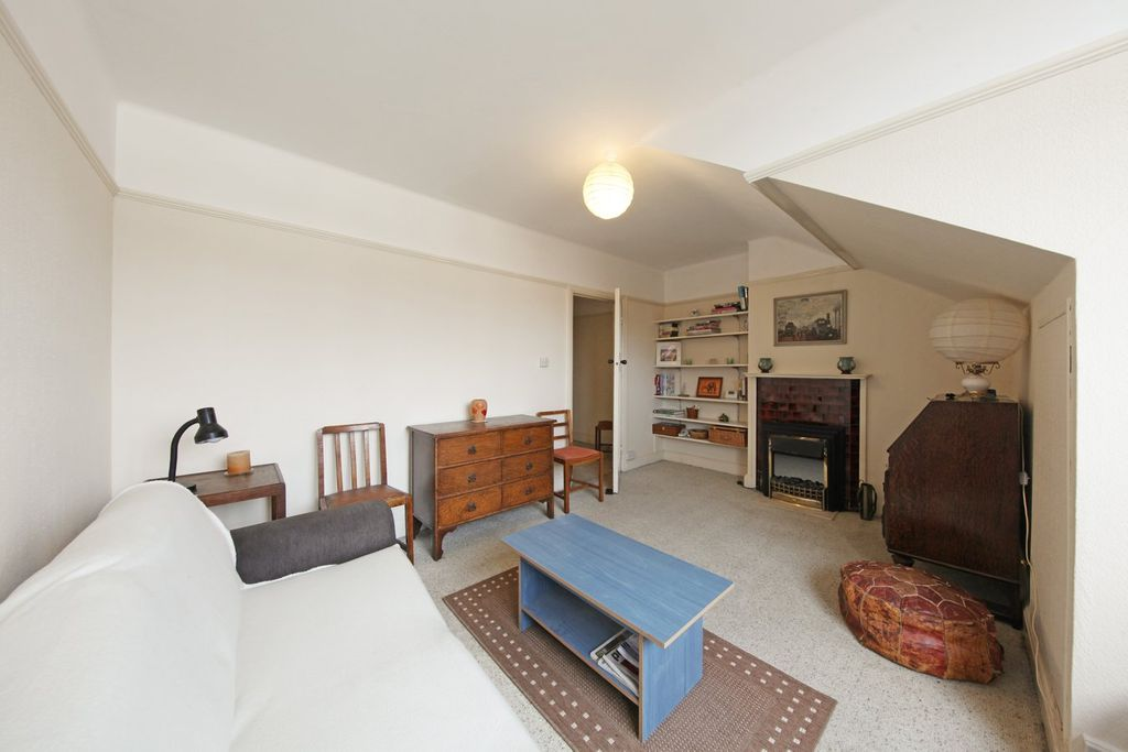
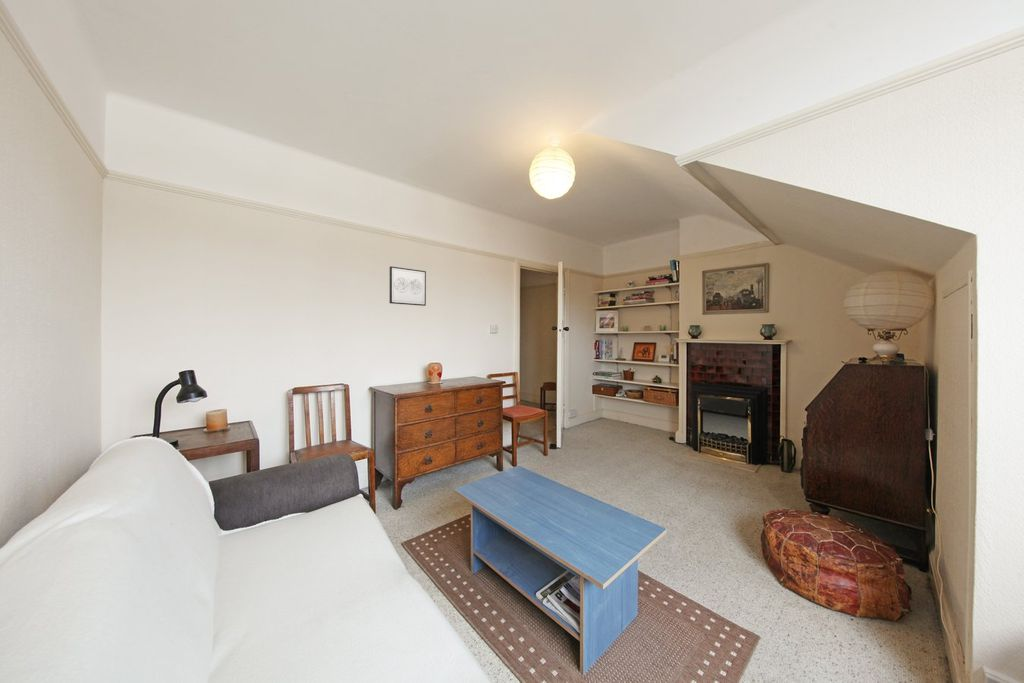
+ wall art (408, 286)
